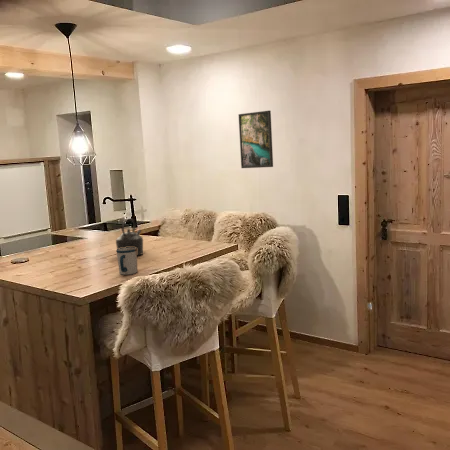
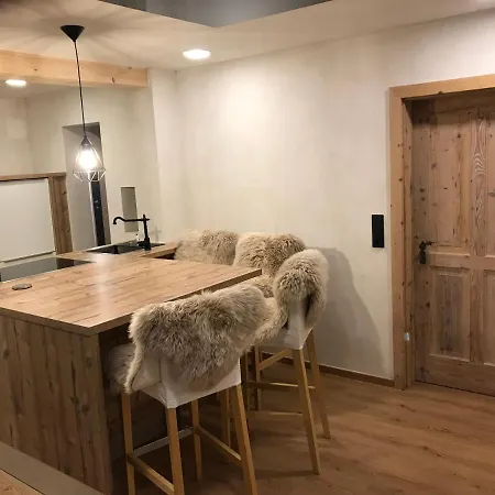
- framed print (255, 140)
- mug (126, 261)
- kettle (131, 235)
